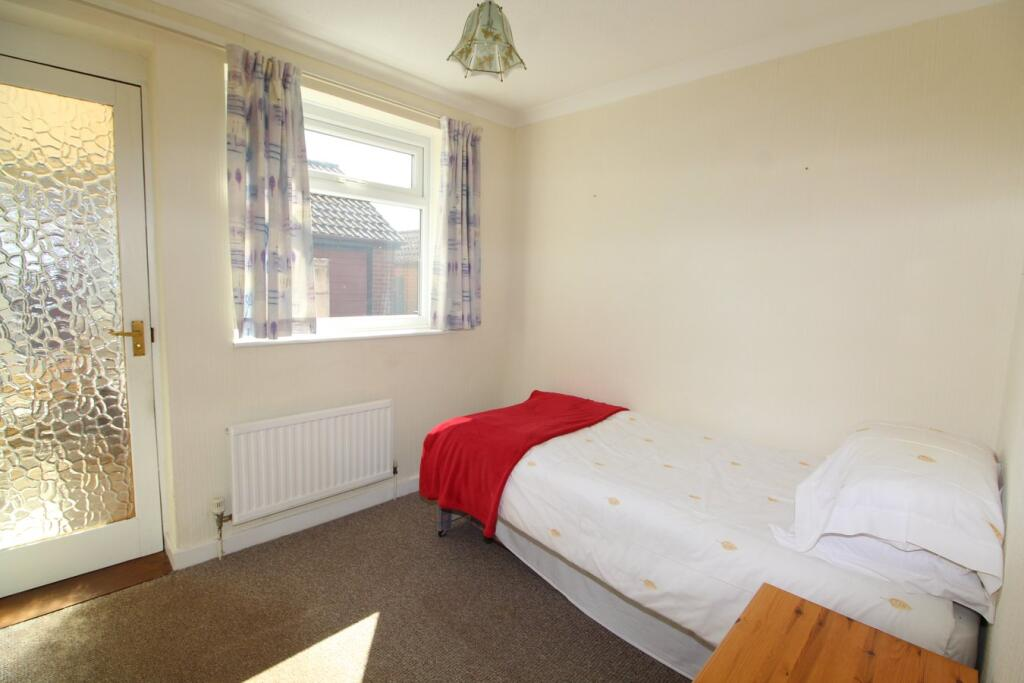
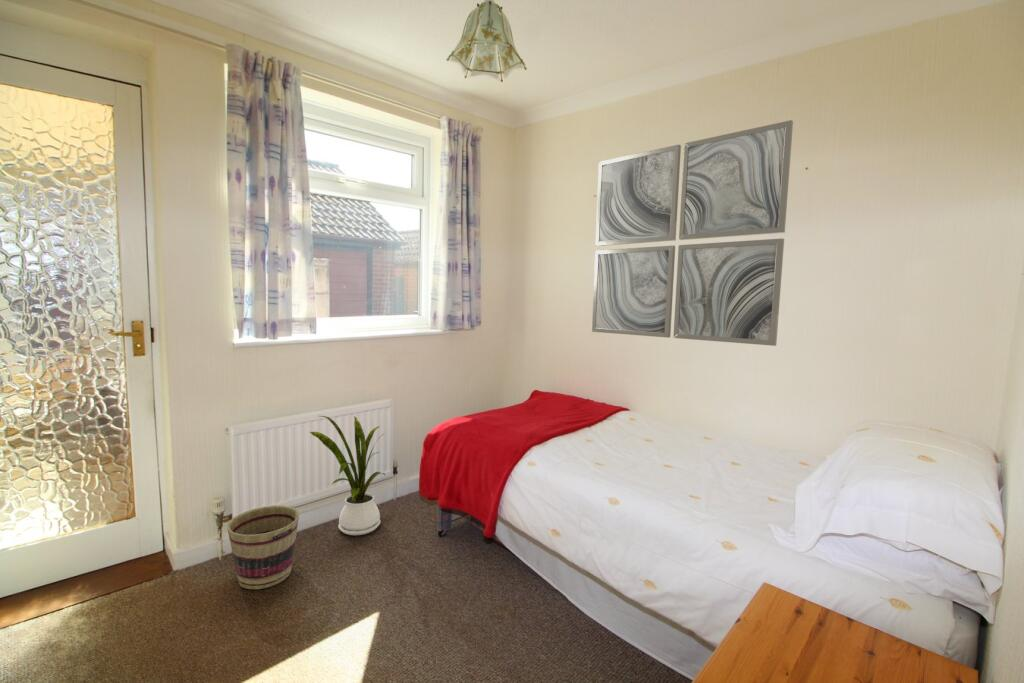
+ house plant (354, 469)
+ wall art (675, 240)
+ basket (264, 547)
